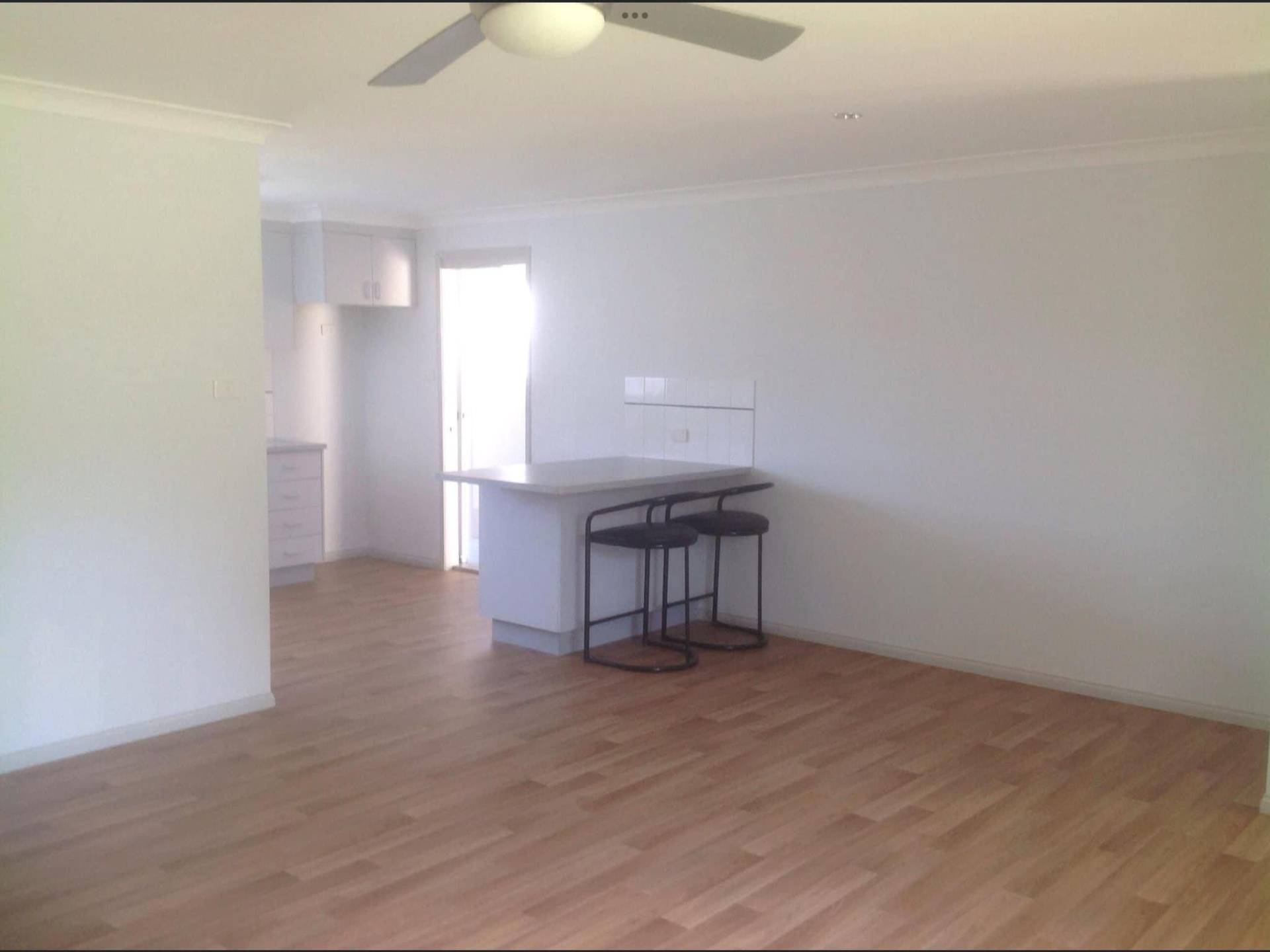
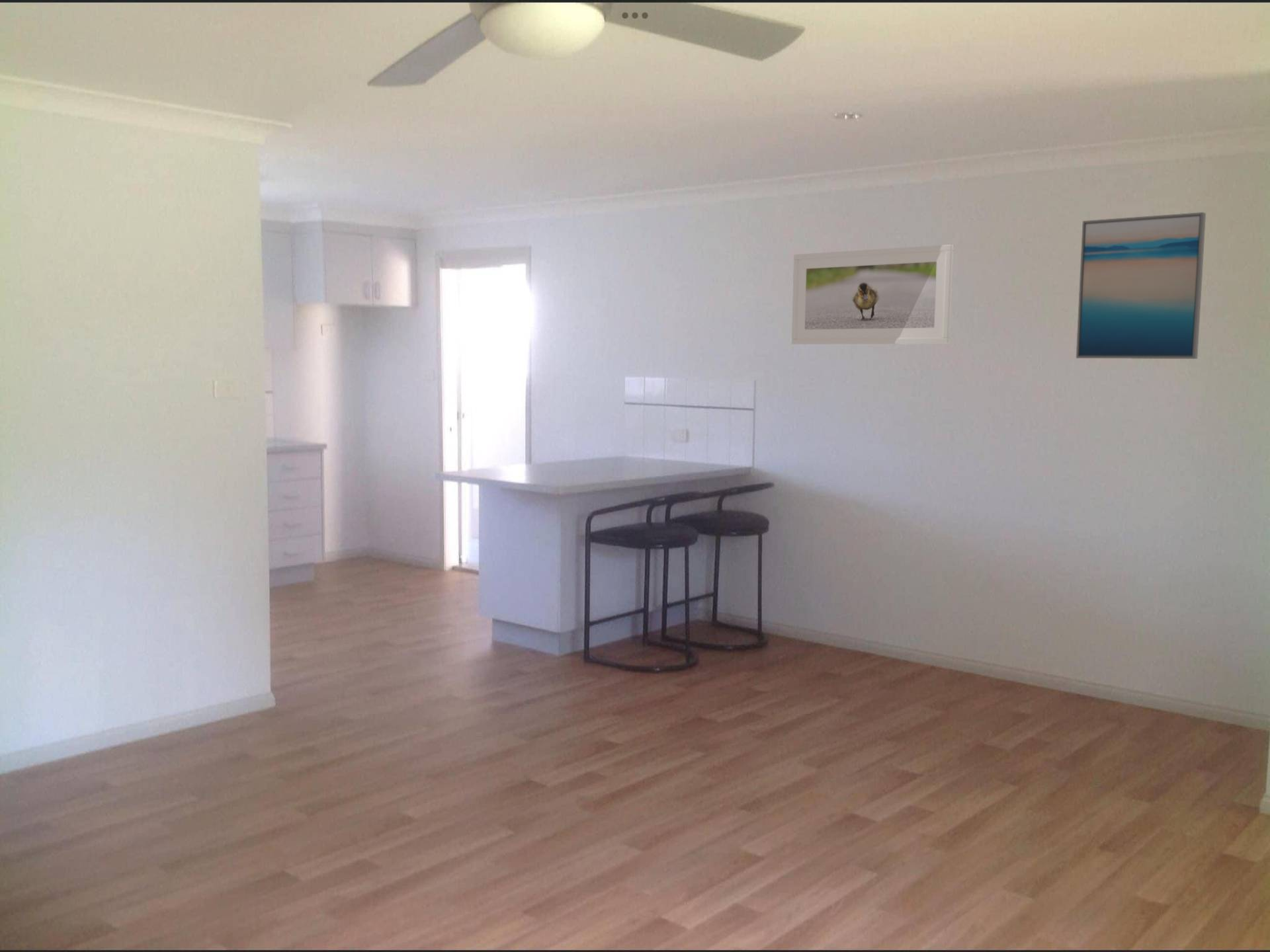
+ wall art (1138, 288)
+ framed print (868, 297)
